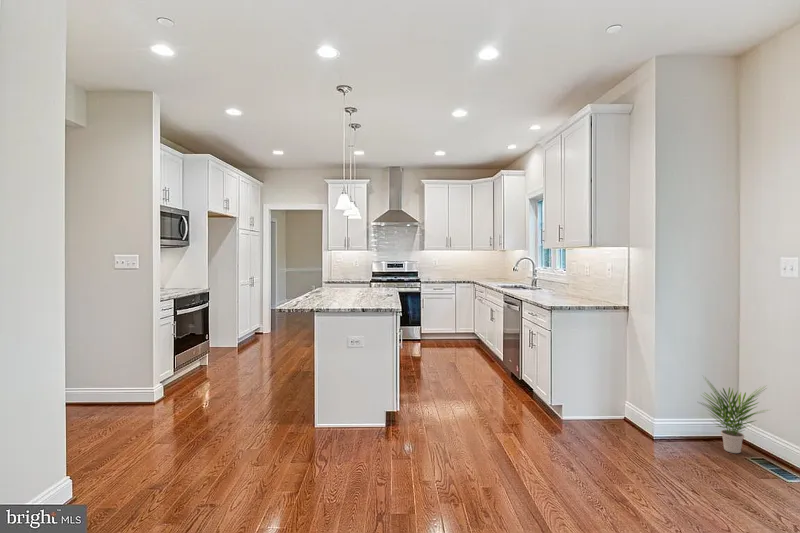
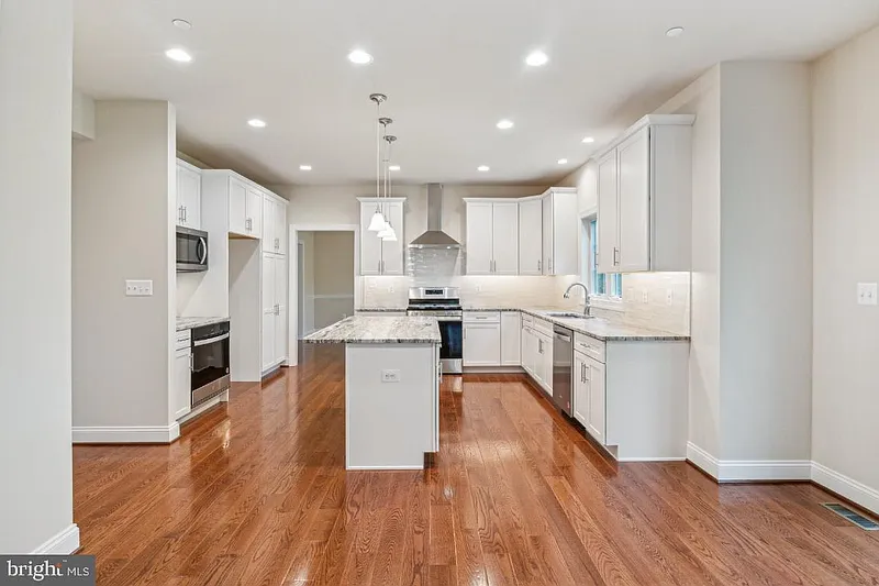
- potted plant (731, 415)
